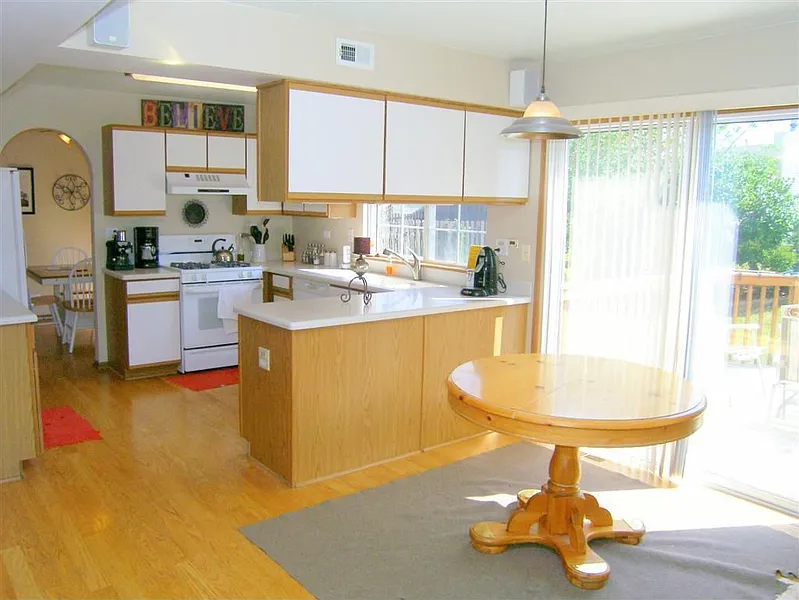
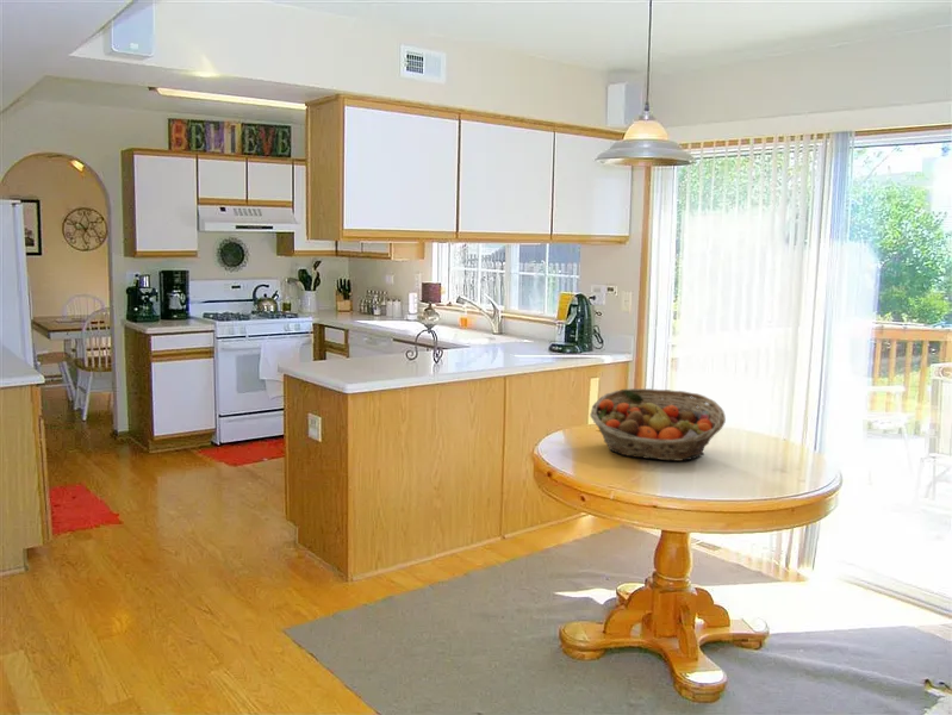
+ fruit basket (655, 423)
